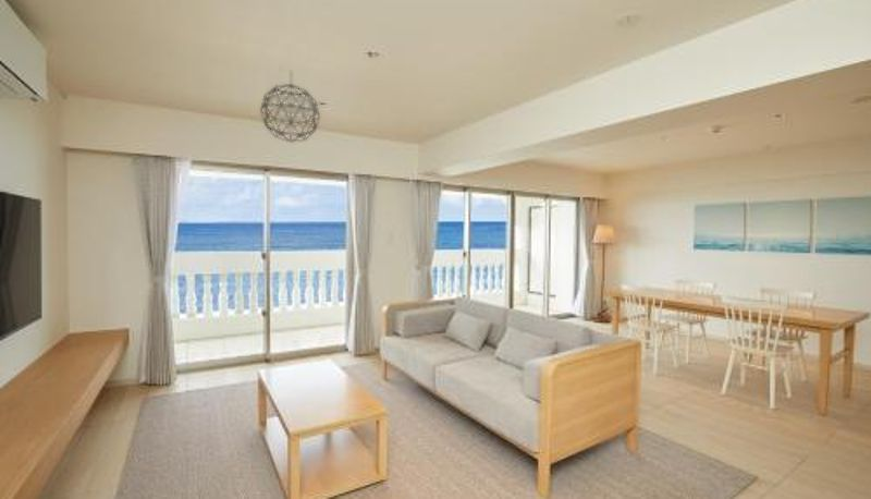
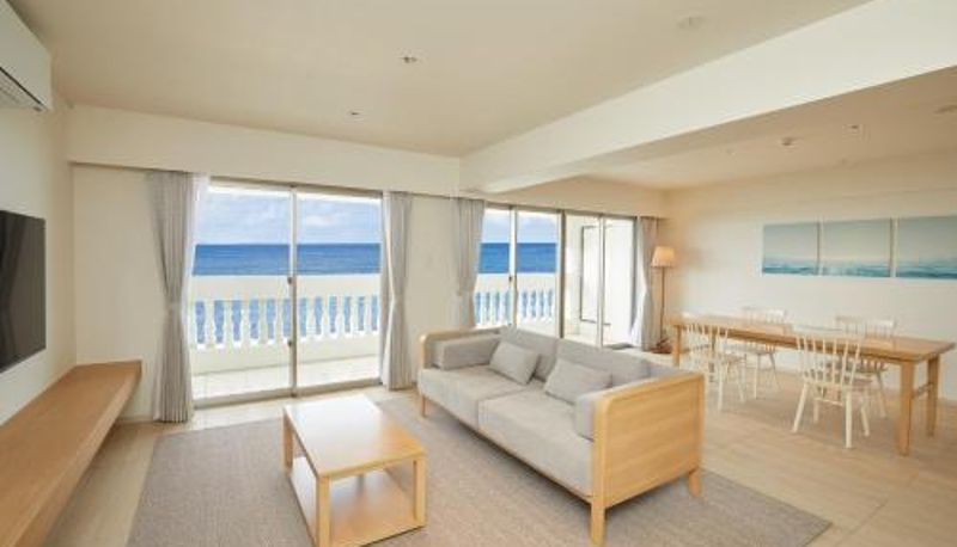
- pendant light (291, 106)
